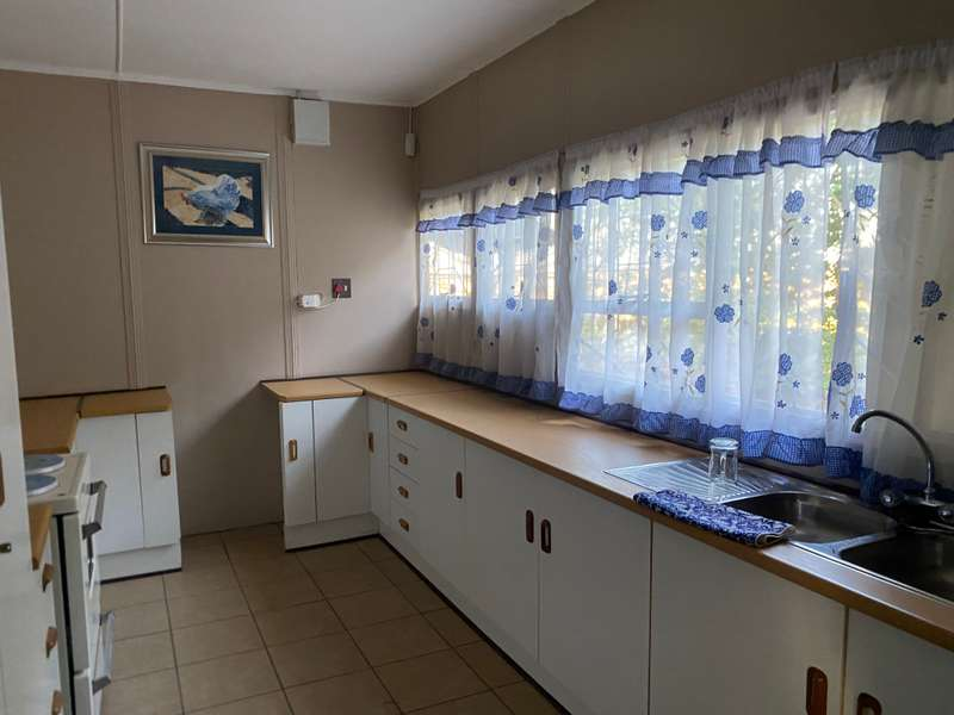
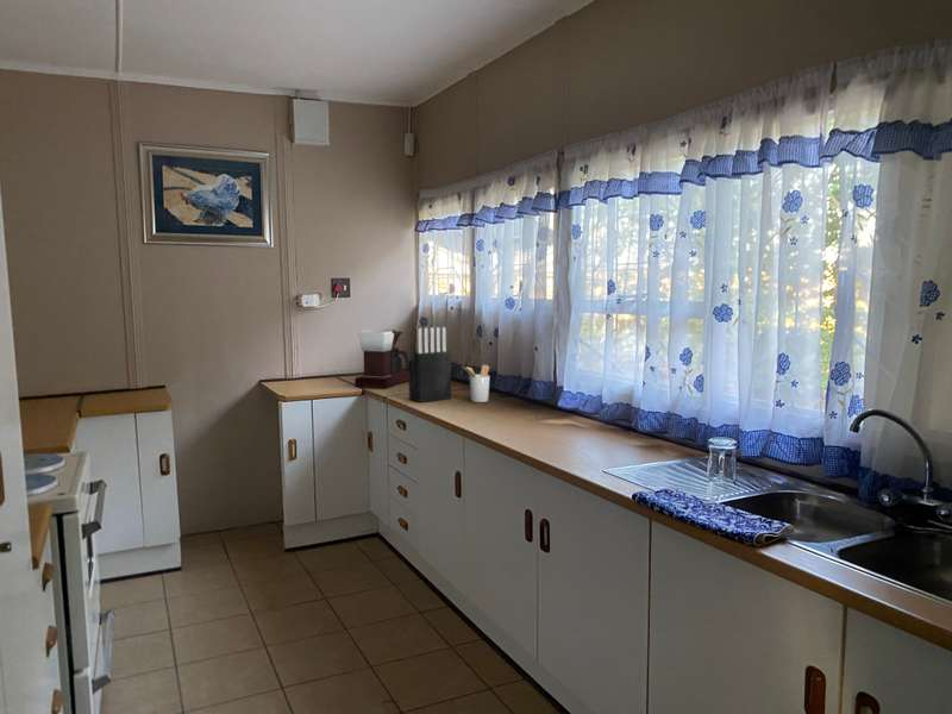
+ utensil holder (475, 382)
+ knife block (428, 363)
+ coffee maker (386, 356)
